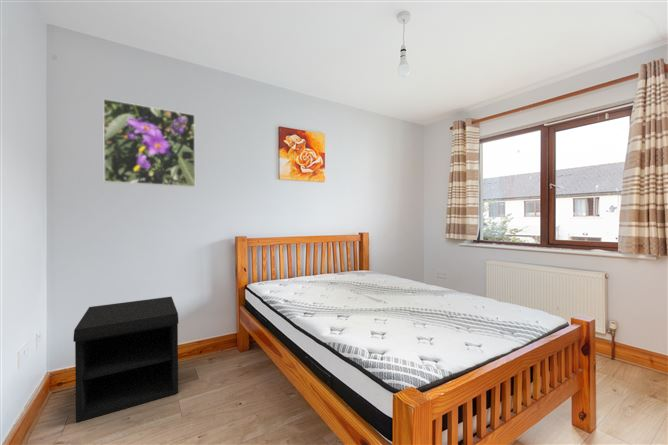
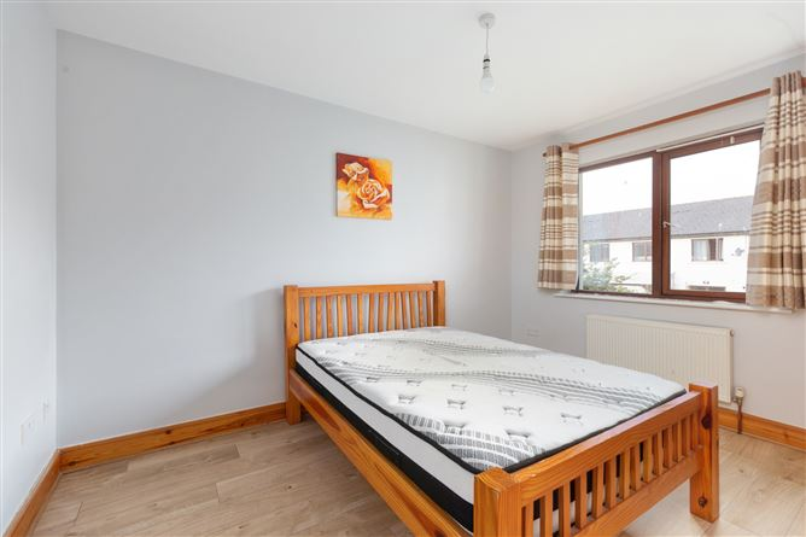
- nightstand (132, 349)
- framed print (152, 146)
